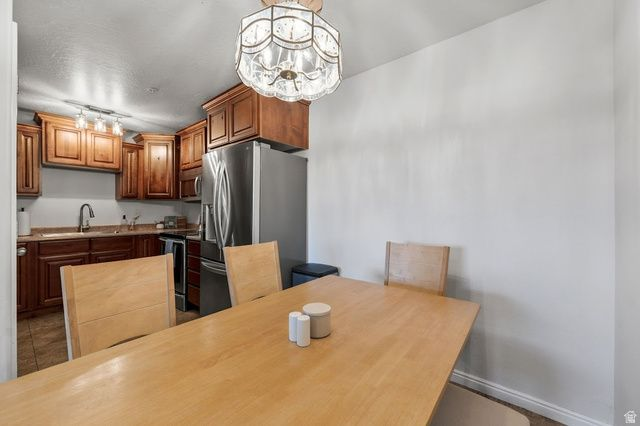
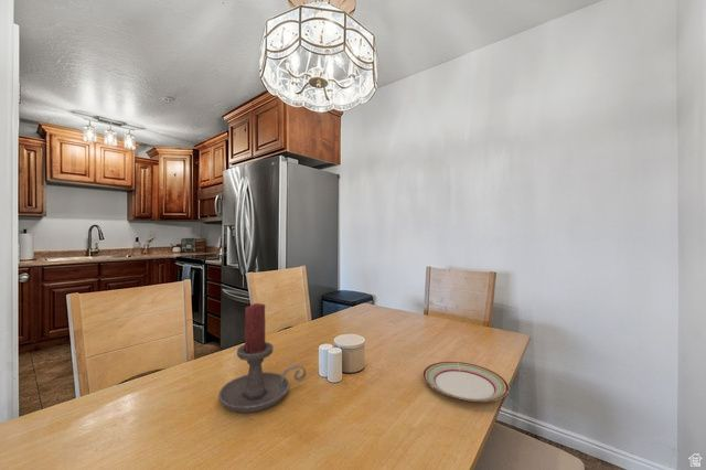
+ candle holder (265, 348)
+ plate (463, 382)
